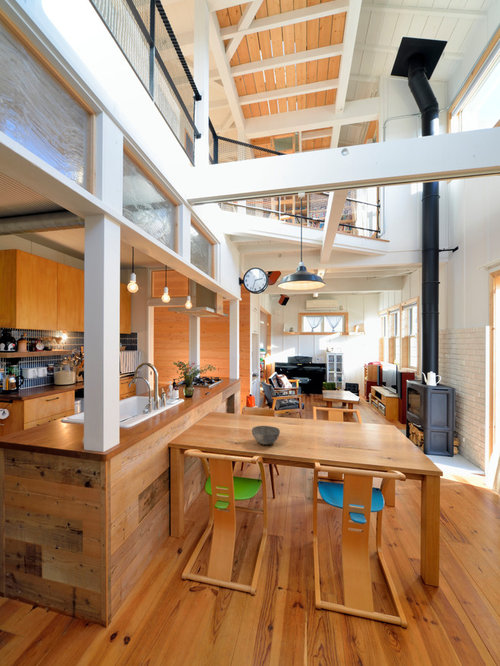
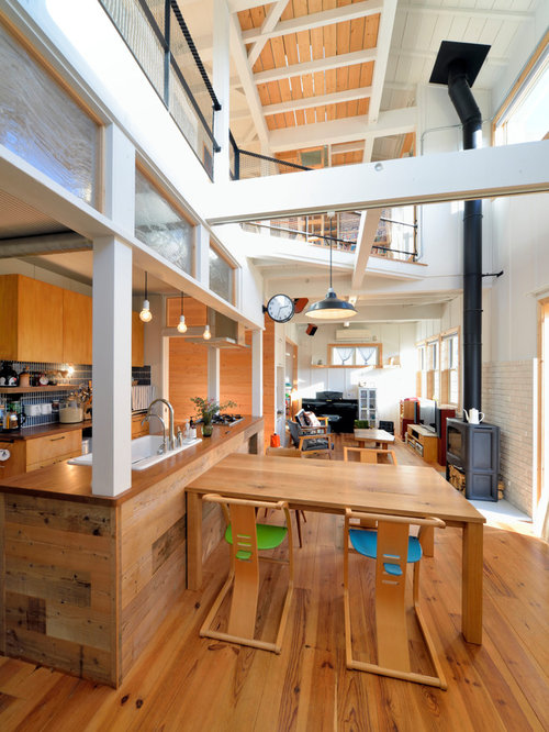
- bowl (265, 436)
